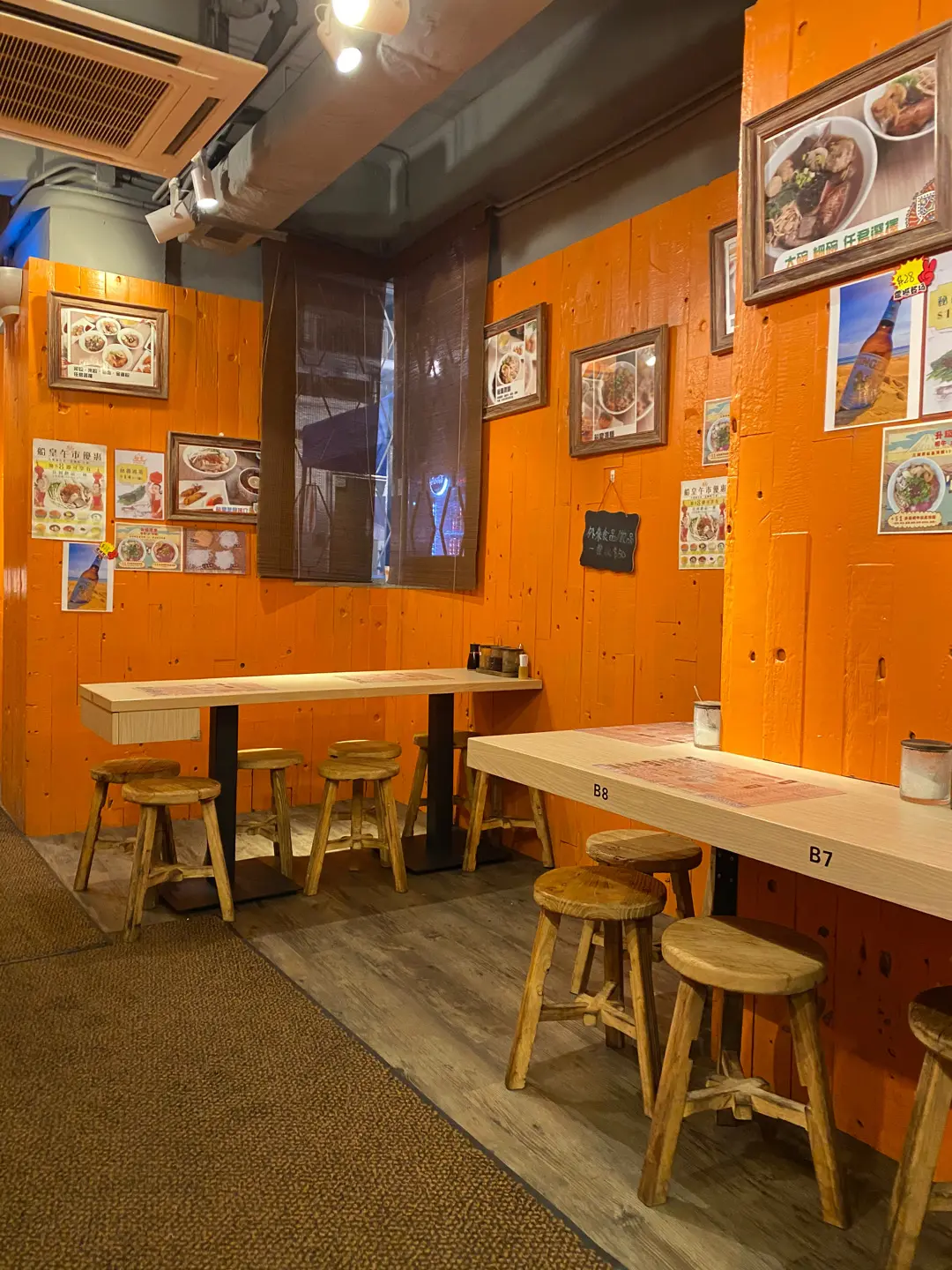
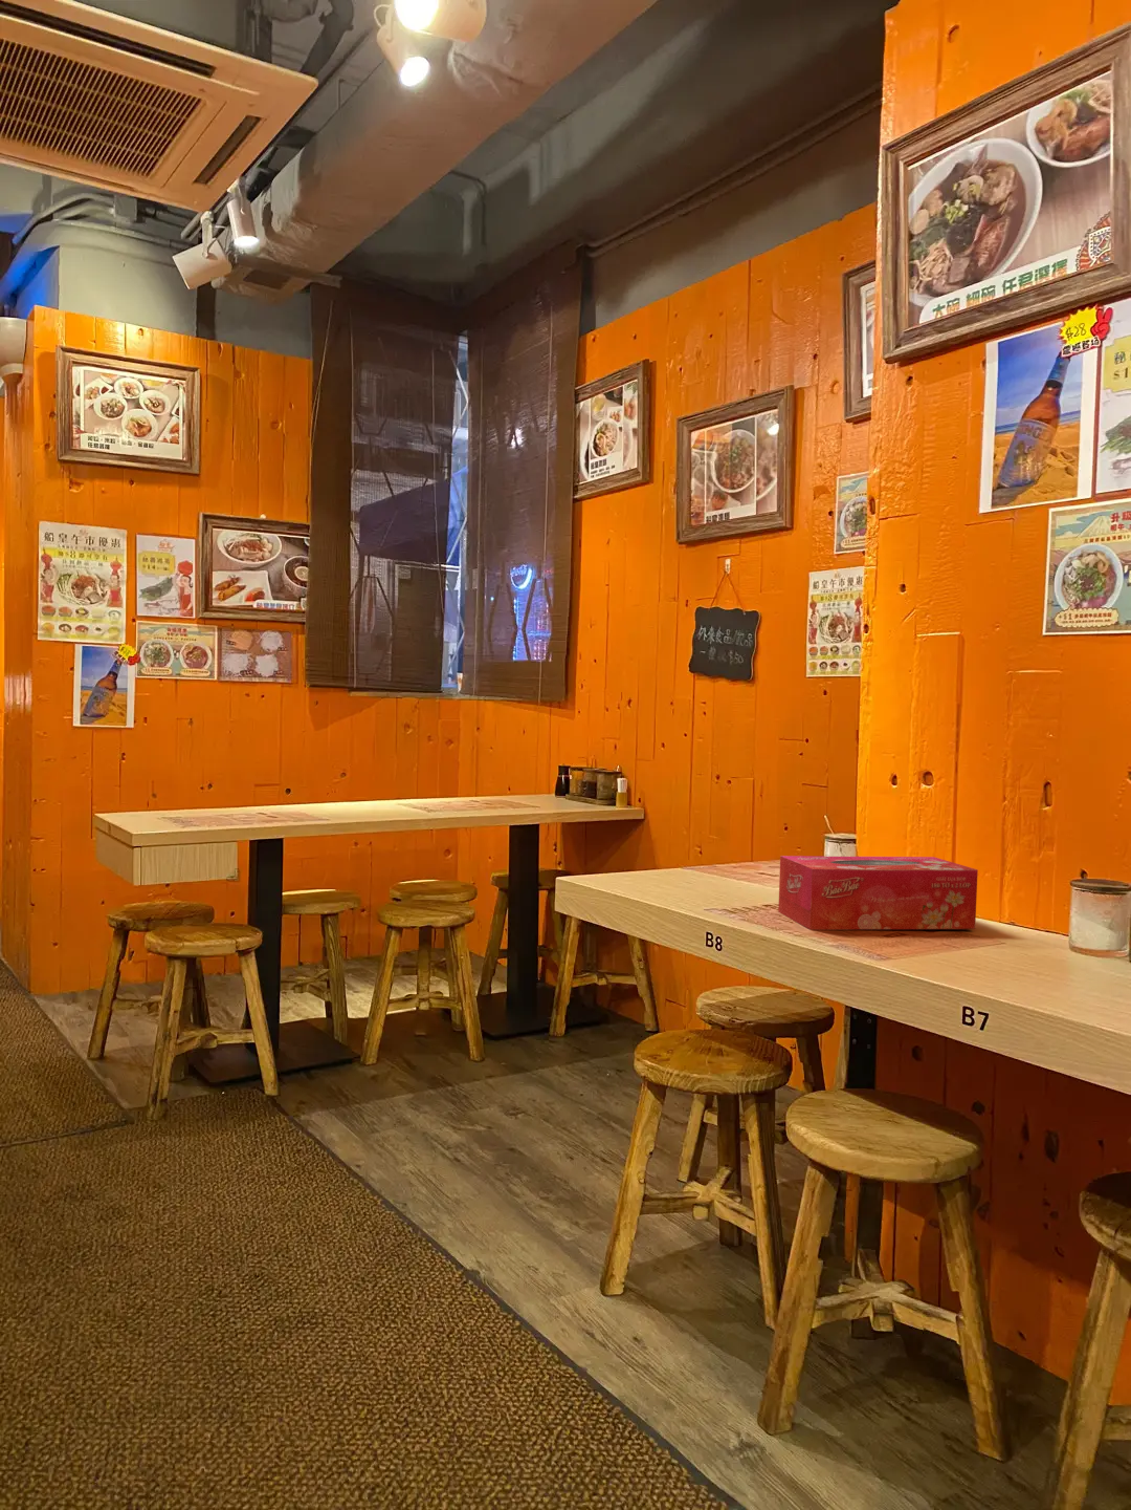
+ tissue box (874, 892)
